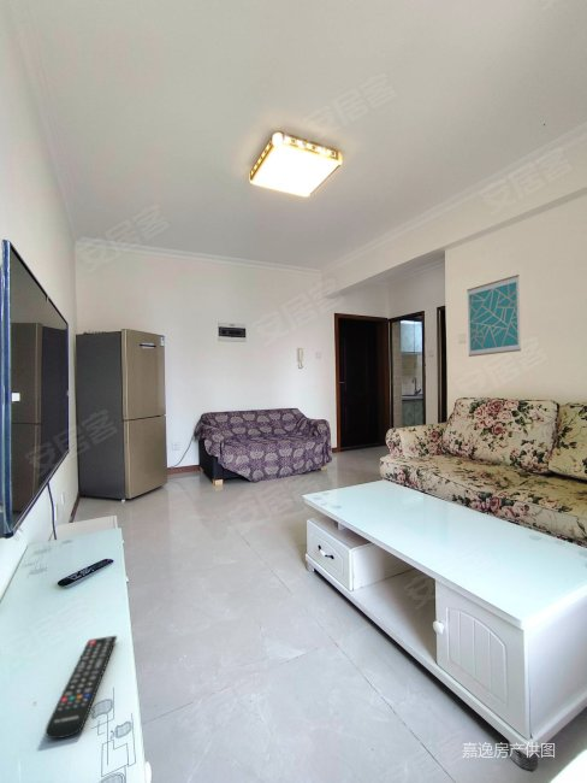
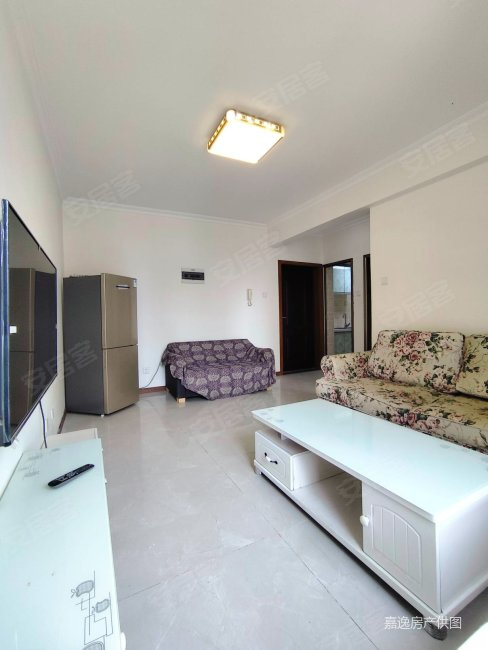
- remote control (87, 678)
- wall art (492, 318)
